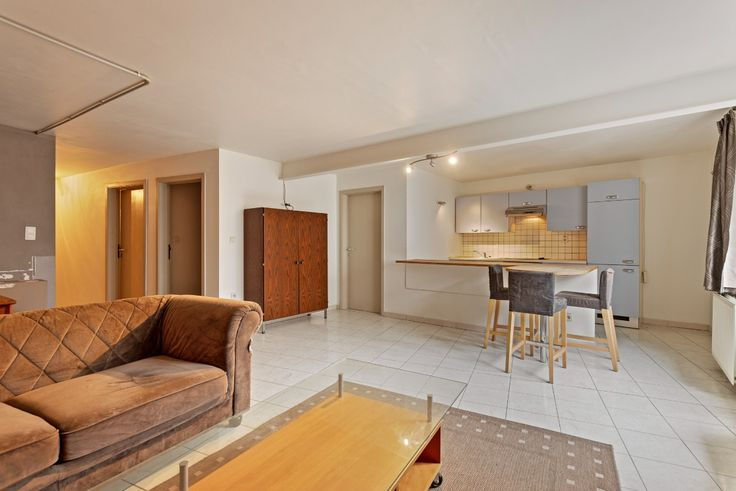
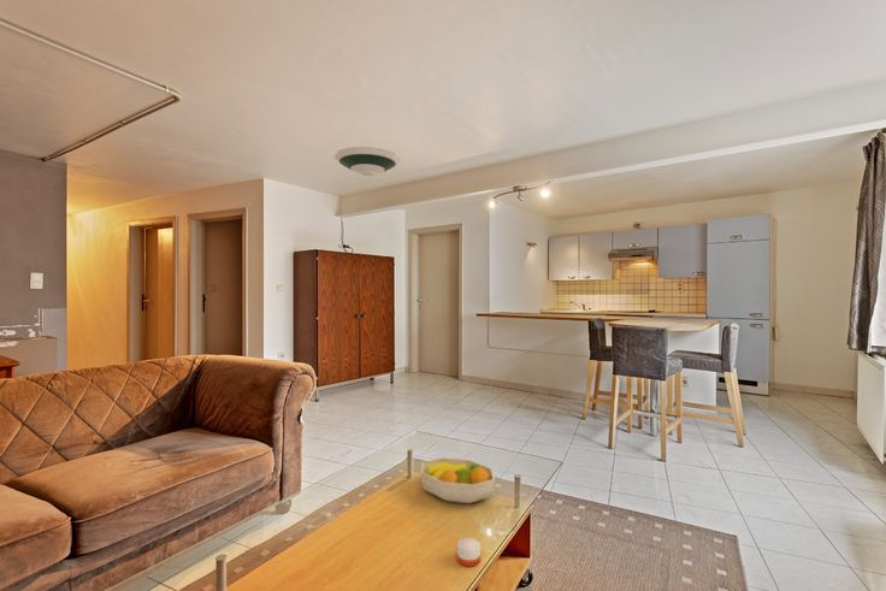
+ candle (468, 543)
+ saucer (367, 166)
+ fruit bowl (456, 475)
